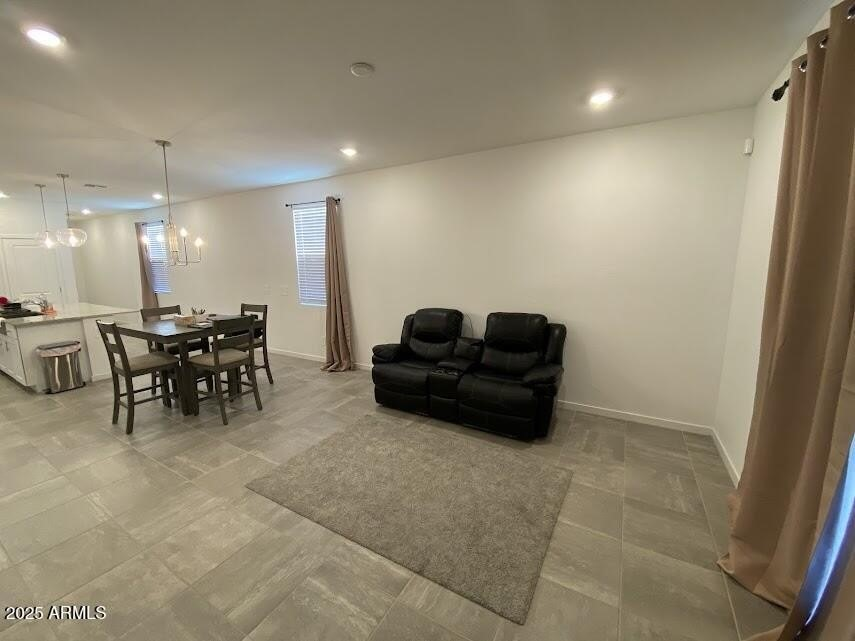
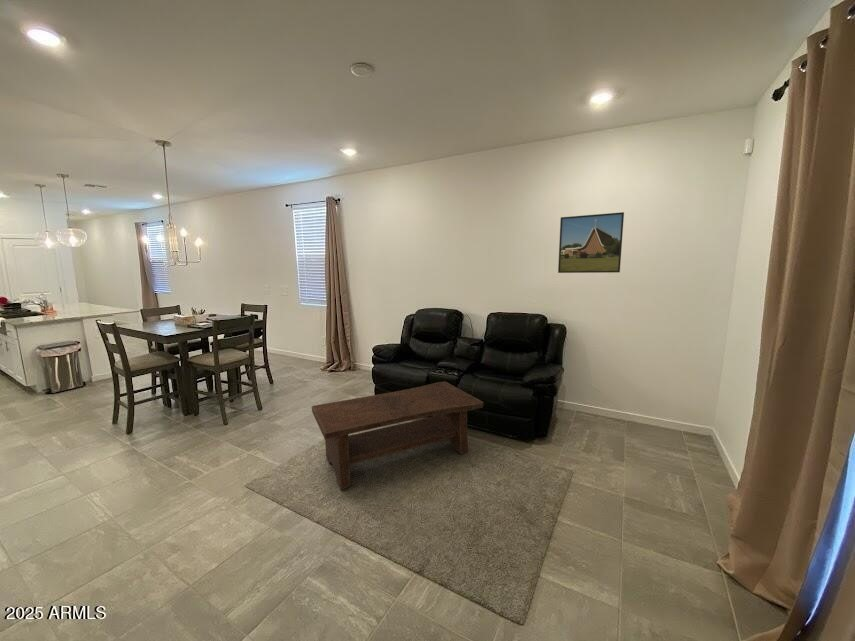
+ coffee table (398, 429)
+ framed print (589, 244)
